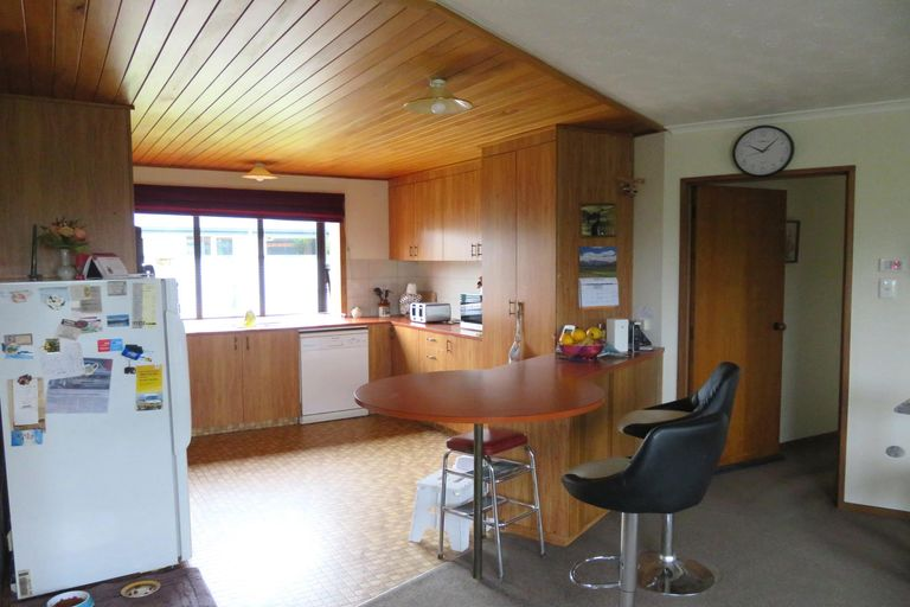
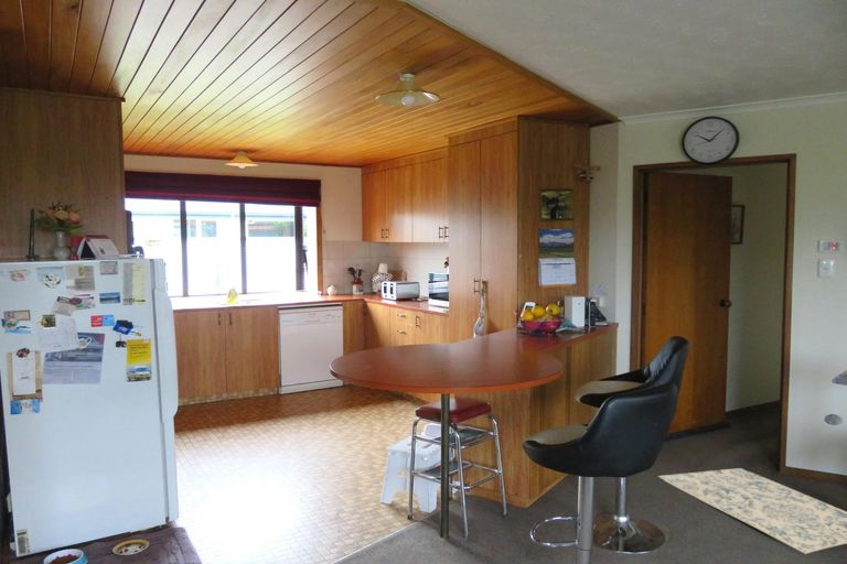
+ rug (744, 492)
